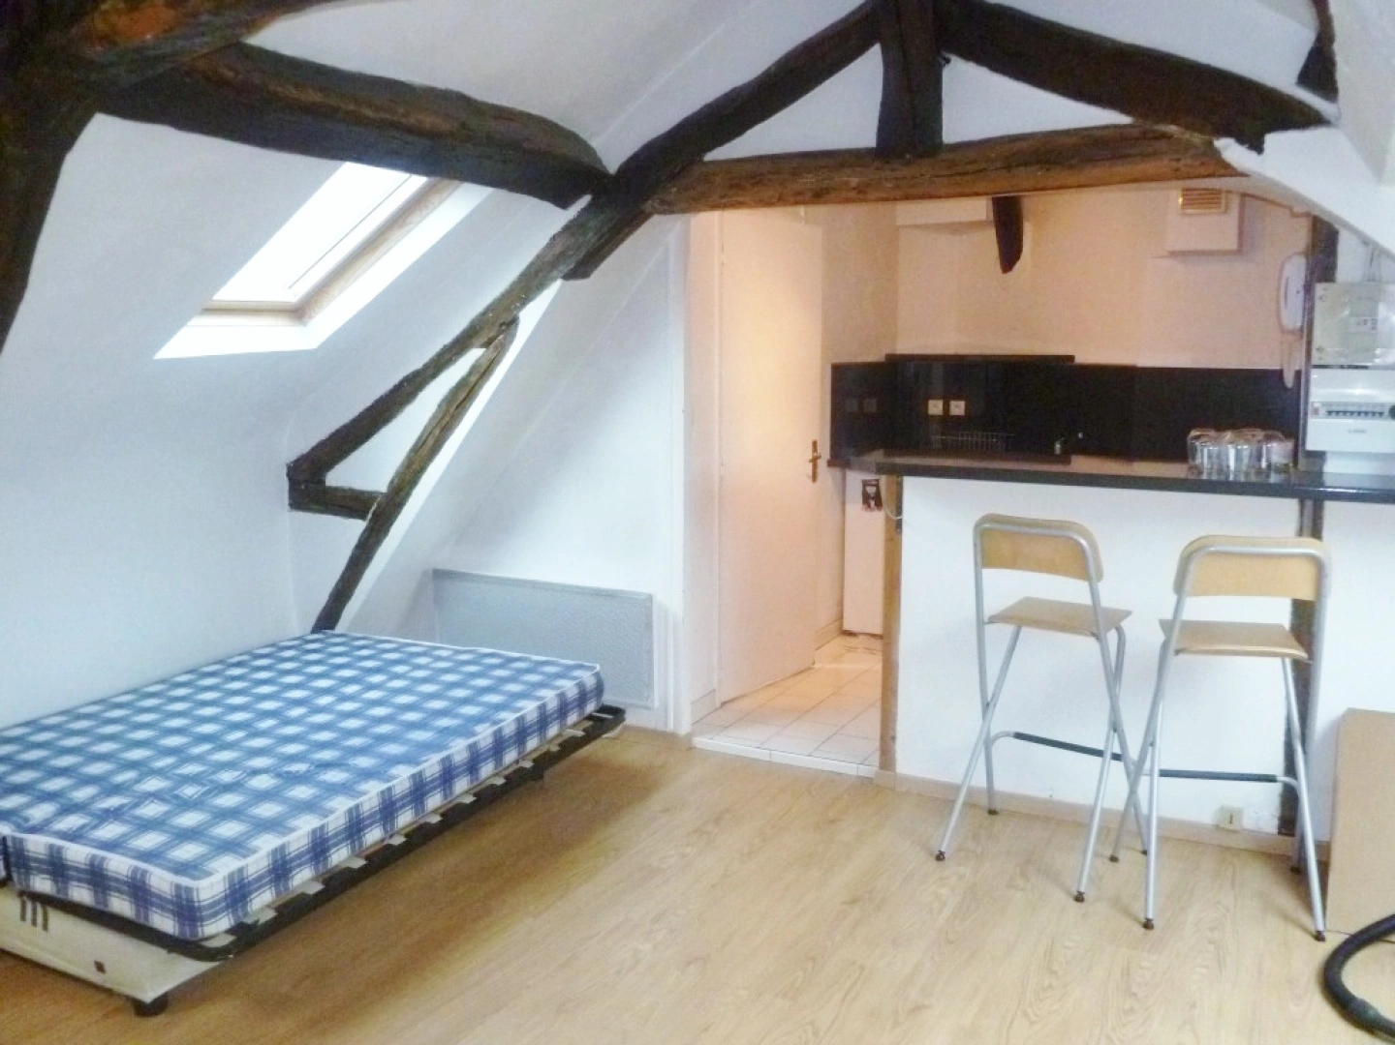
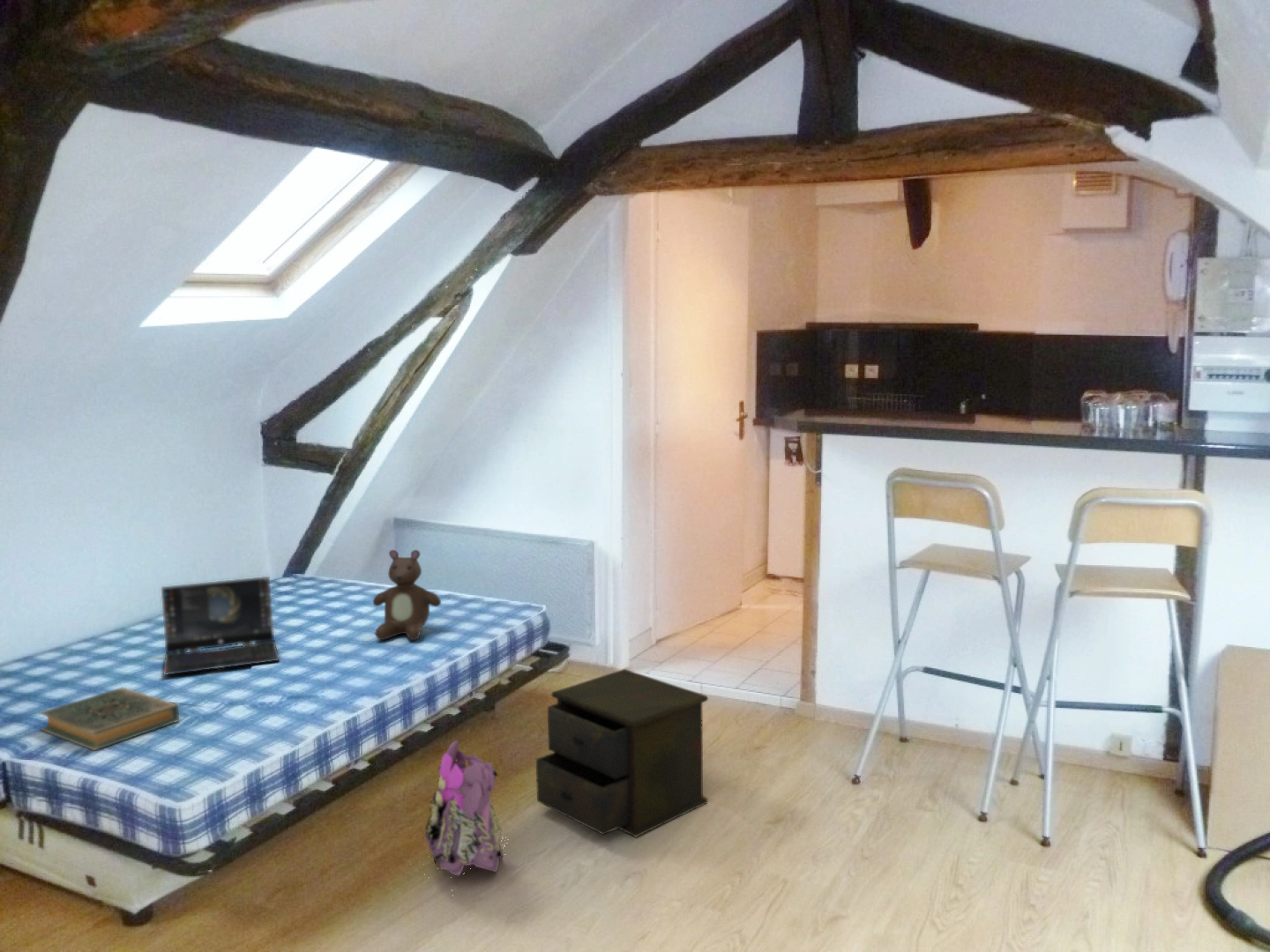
+ hardback book (108, 717)
+ laptop computer (219, 624)
+ backpack (458, 798)
+ nightstand (623, 750)
+ teddy bear (402, 593)
